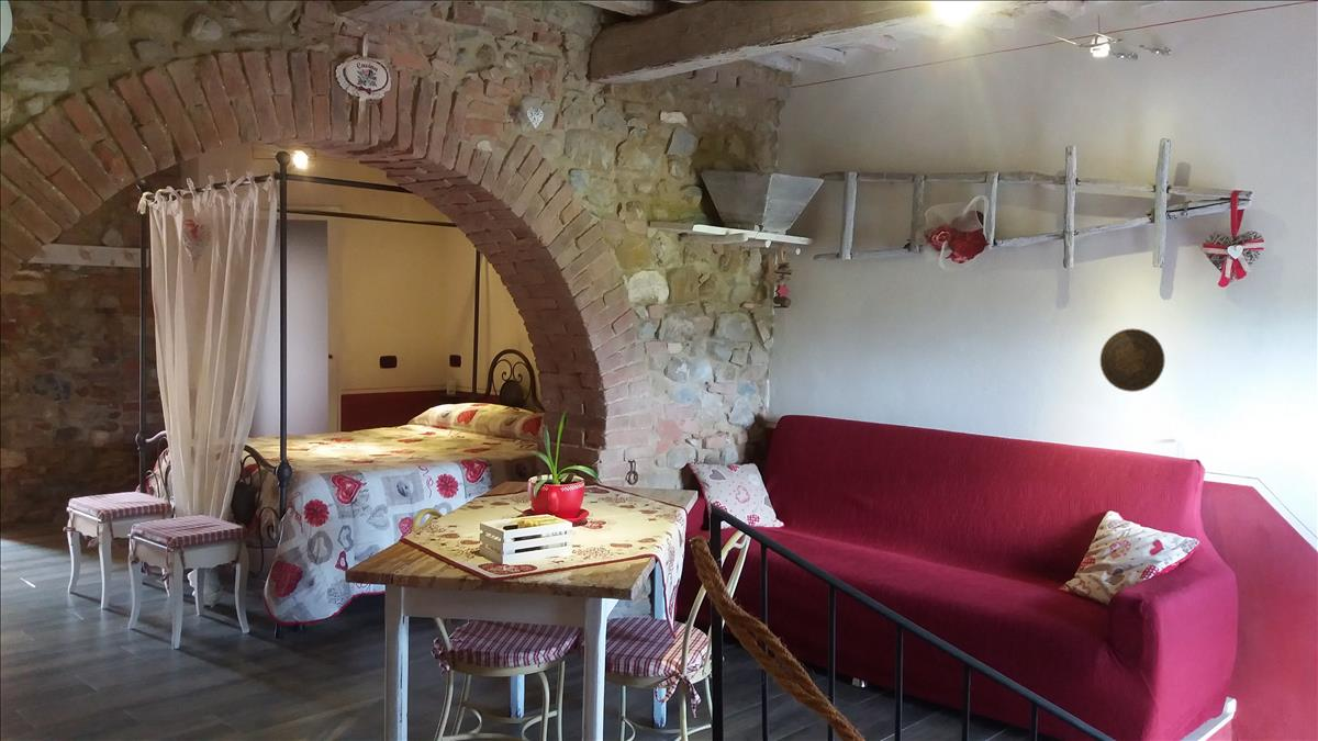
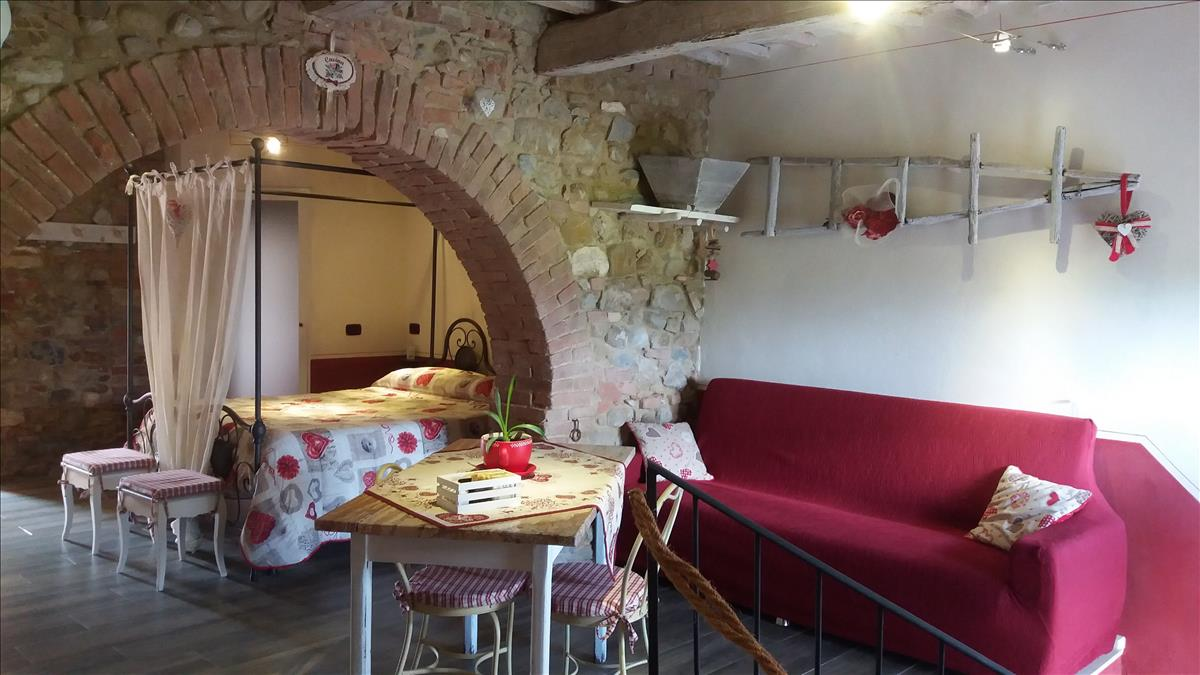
- decorative plate (1130, 360)
